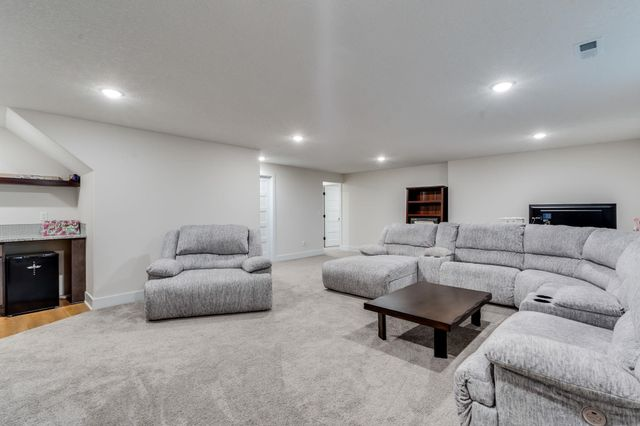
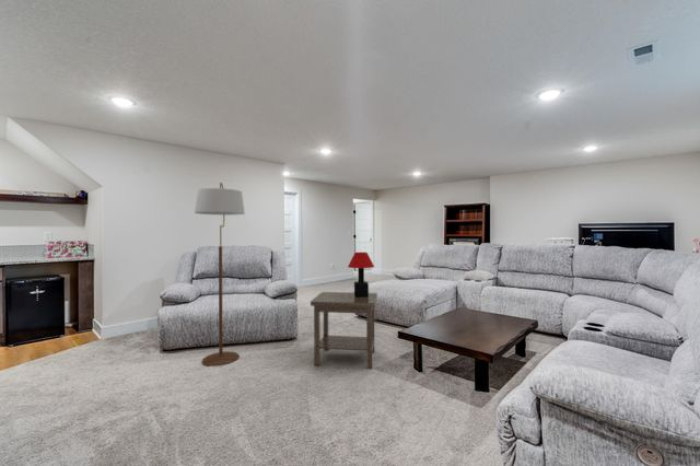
+ table lamp (361, 273)
+ side table (346, 336)
+ floor lamp (221, 269)
